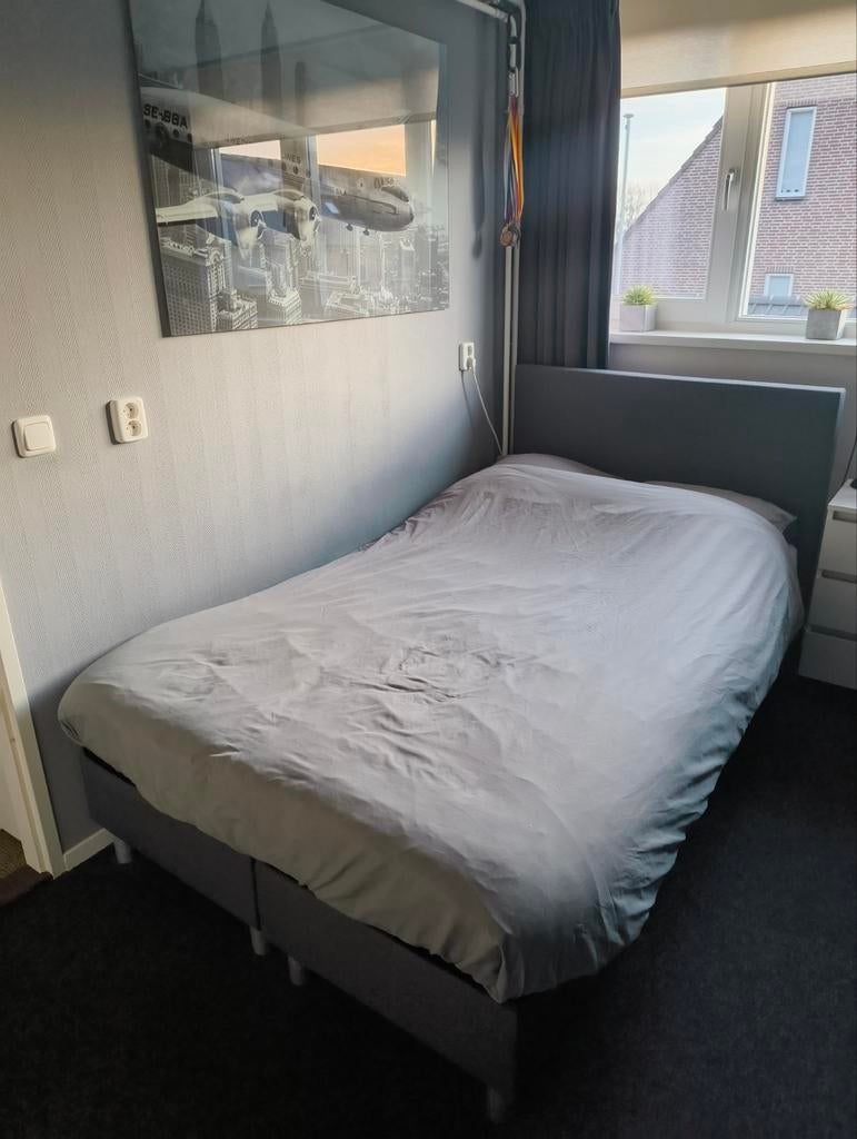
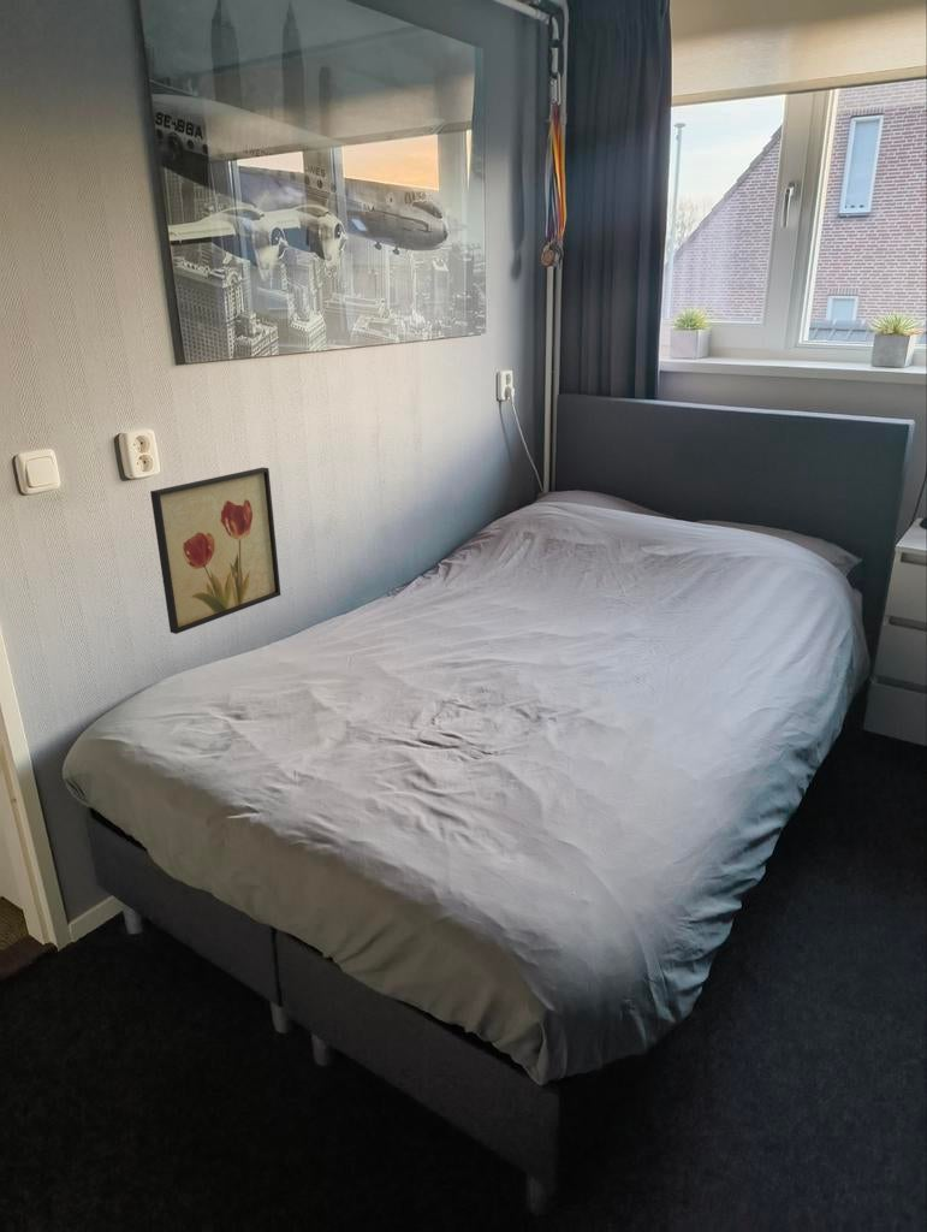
+ wall art (219, 546)
